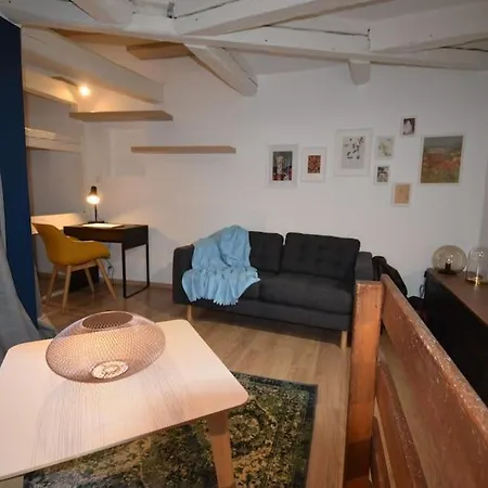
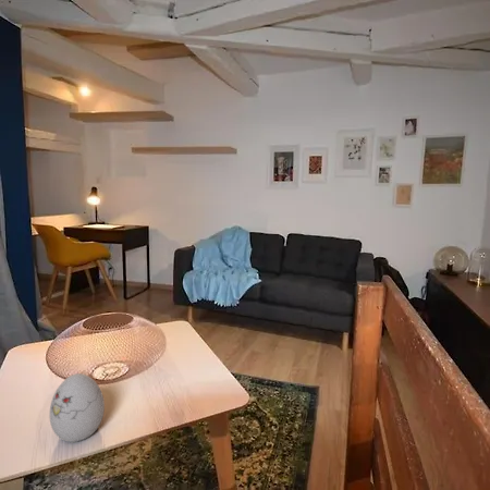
+ decorative egg (77, 403)
